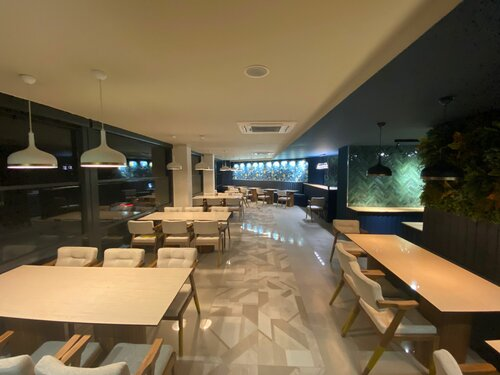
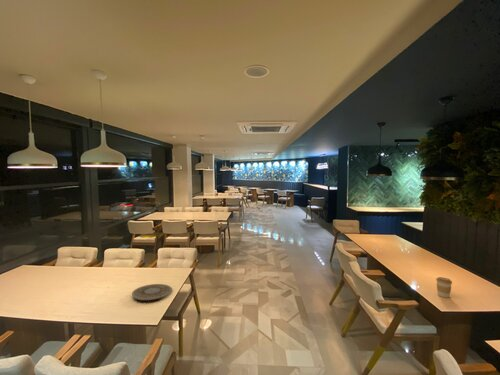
+ coffee cup (443, 286)
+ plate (152, 291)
